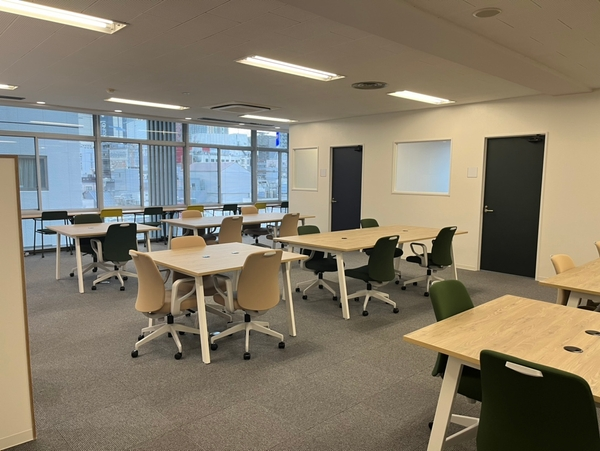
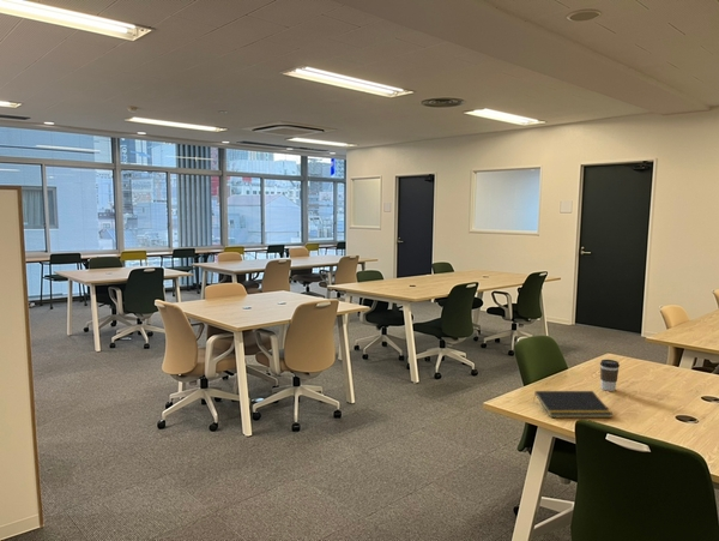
+ coffee cup (609, 374)
+ notepad (572, 403)
